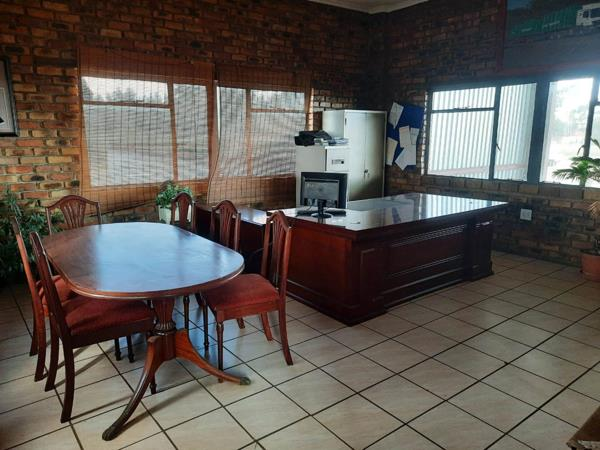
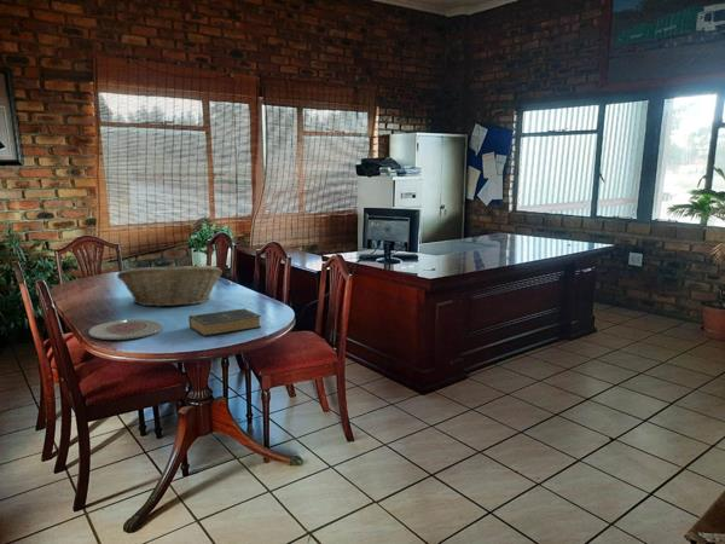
+ book (225, 320)
+ plate (126, 328)
+ fruit basket (170, 280)
